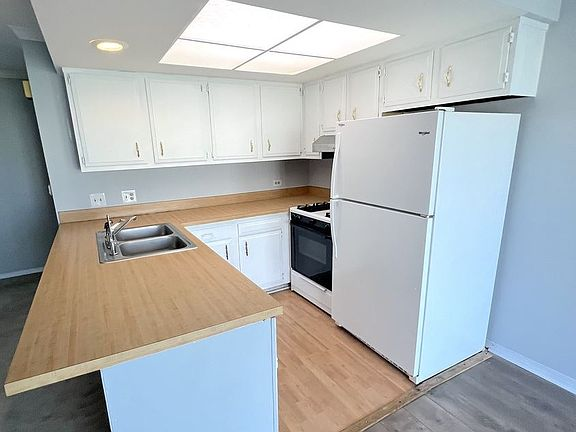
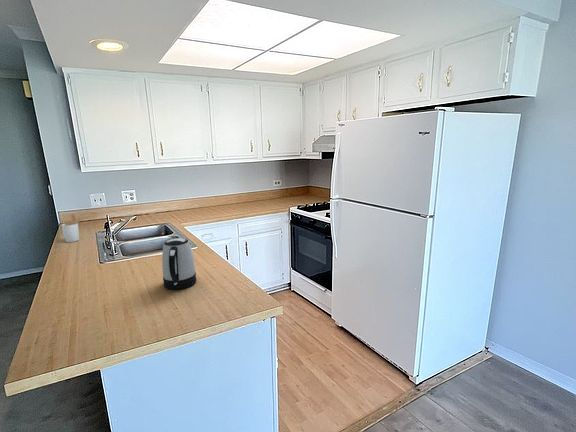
+ utensil holder (74, 227)
+ kettle (177, 263)
